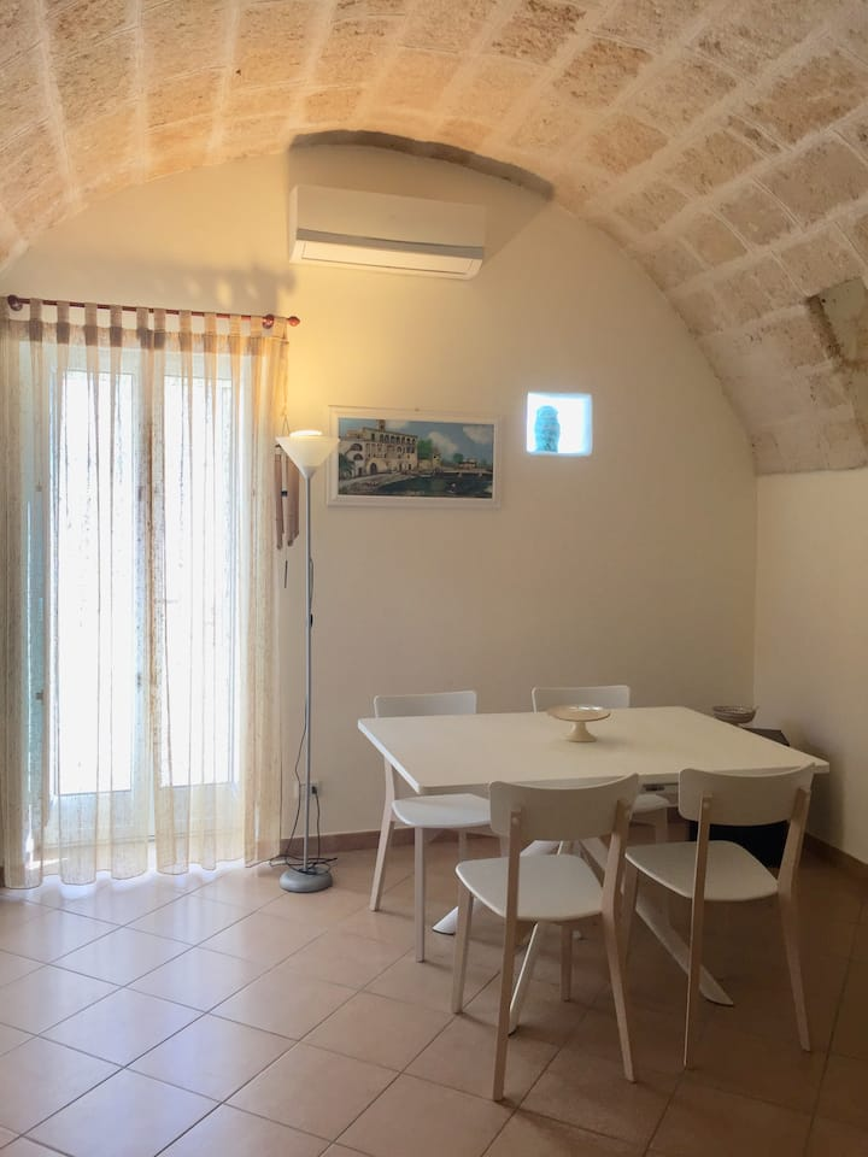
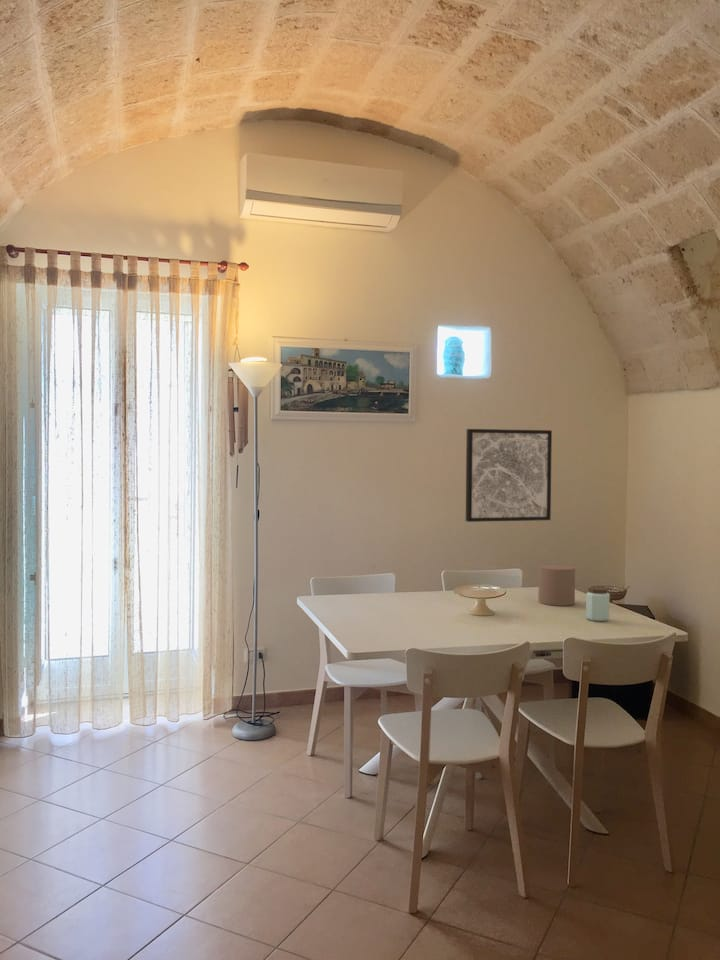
+ wall art (509, 475)
+ candle (556, 584)
+ peanut butter (597, 603)
